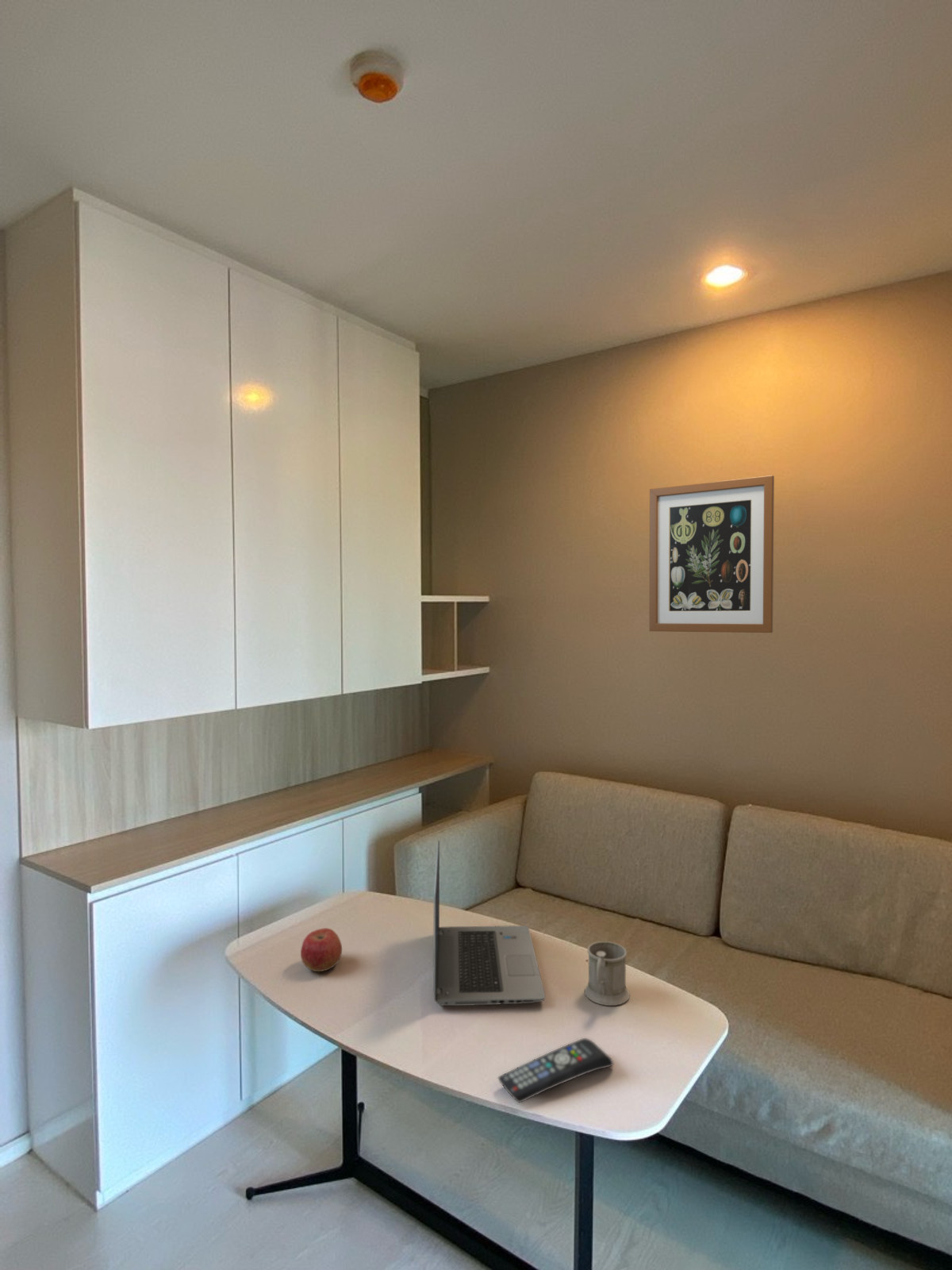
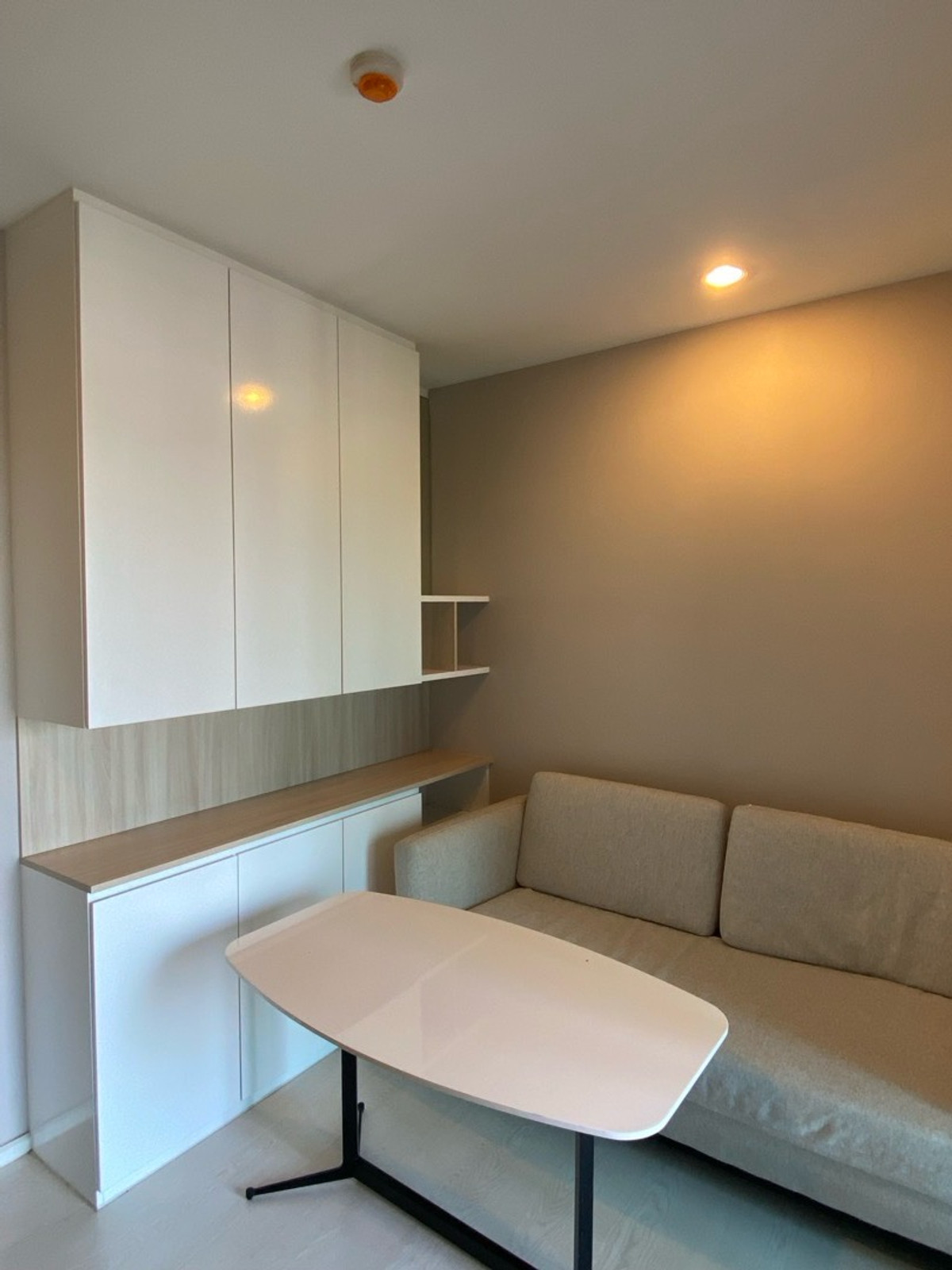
- mug (605, 972)
- wall art (708, 557)
- laptop (486, 926)
- remote control (557, 1068)
- apple (321, 949)
